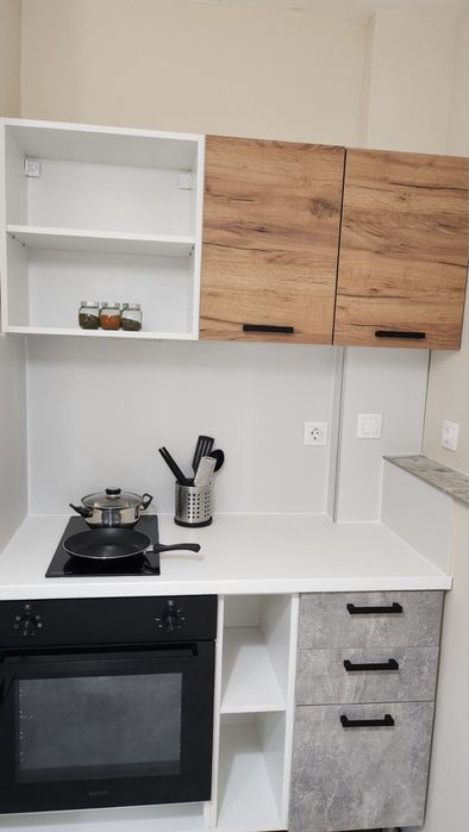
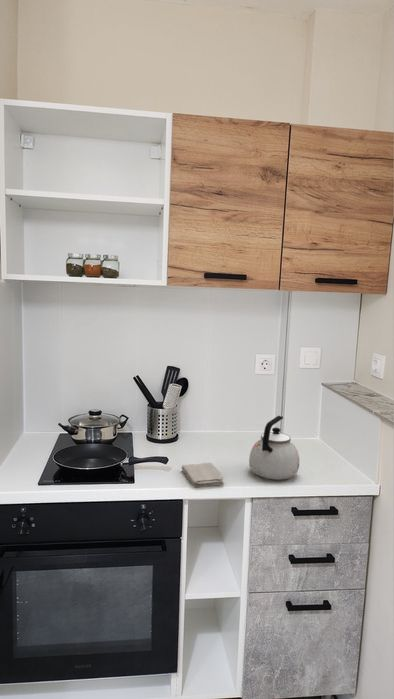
+ washcloth (202, 474)
+ kettle (275, 445)
